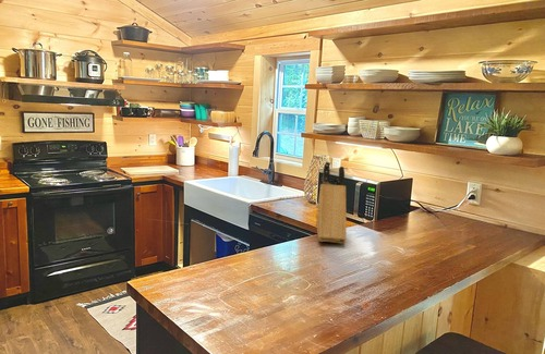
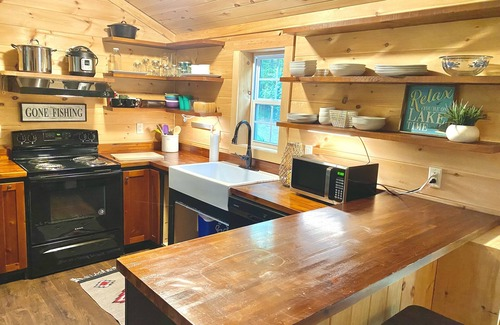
- knife block (331, 199)
